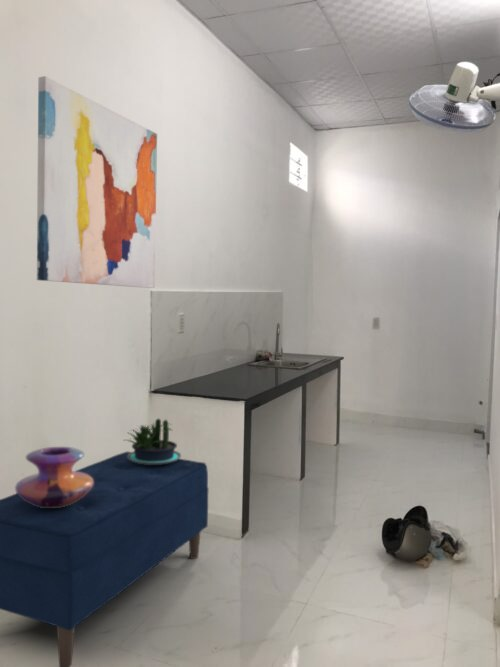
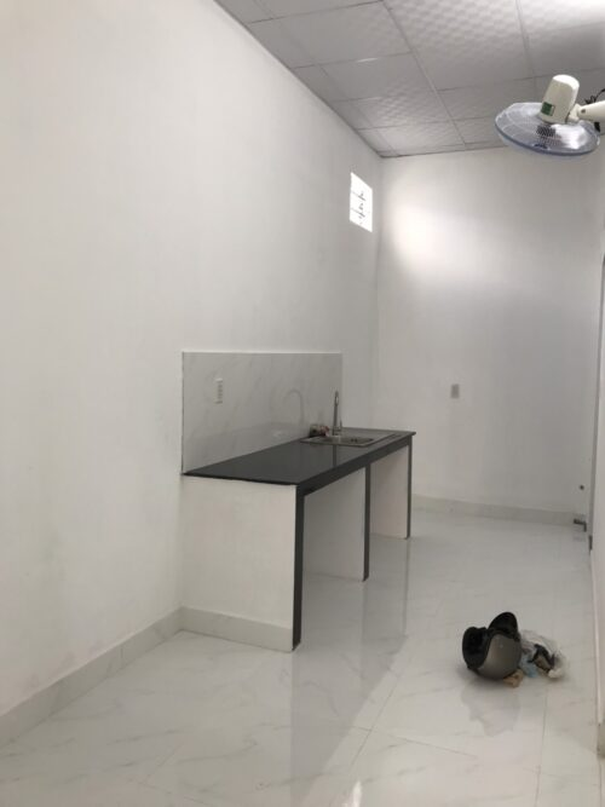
- potted plant (152, 439)
- bench (104, 538)
- wall art (104, 197)
- decorative vase (55, 477)
